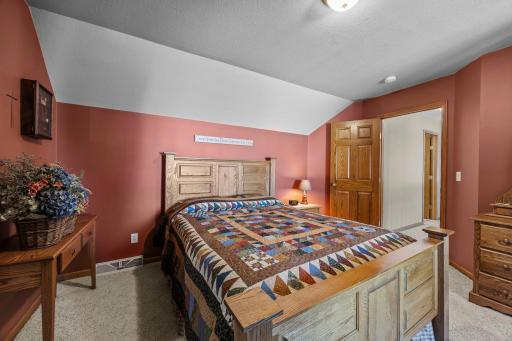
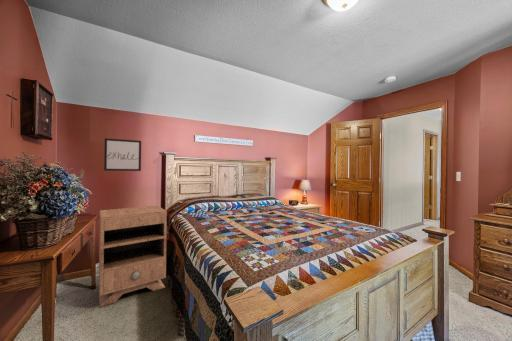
+ nightstand (132, 249)
+ wall art (123, 155)
